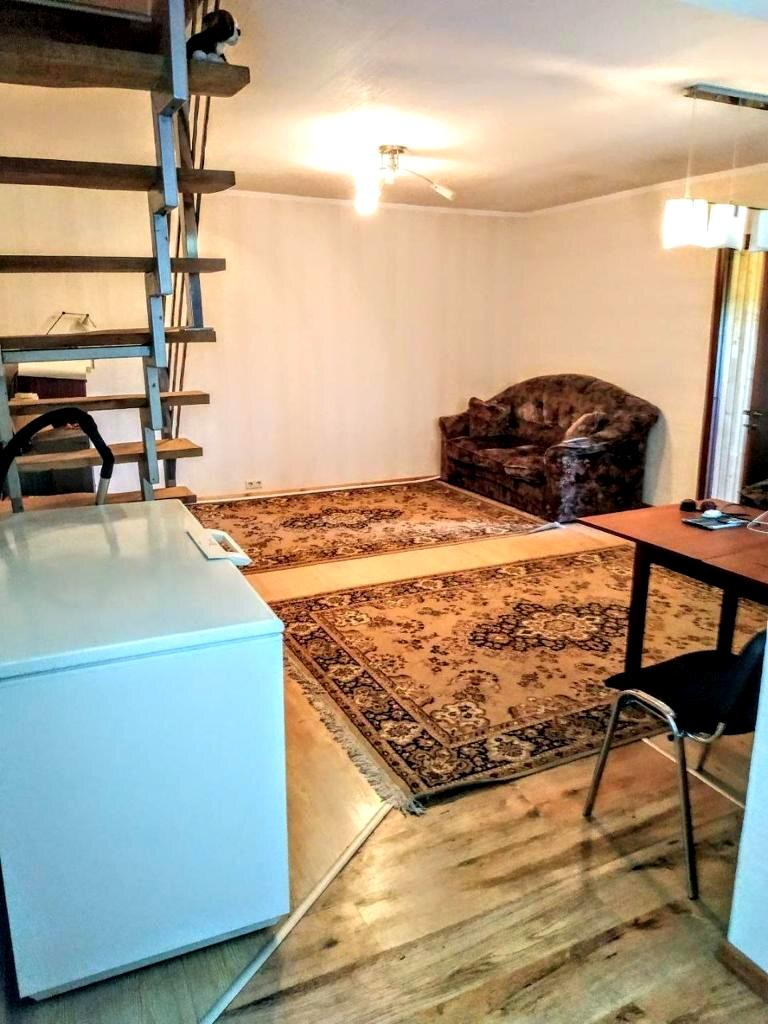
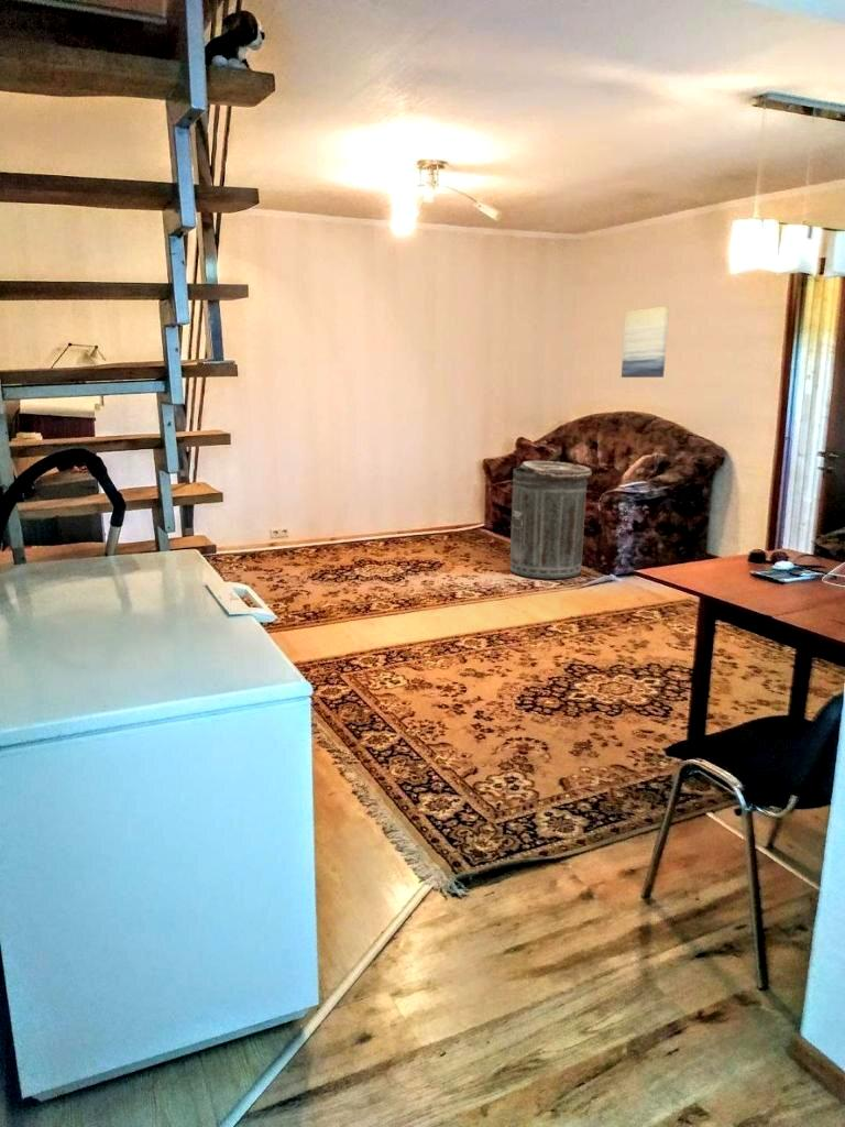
+ wall art (644, 343)
+ trash can lid (549, 517)
